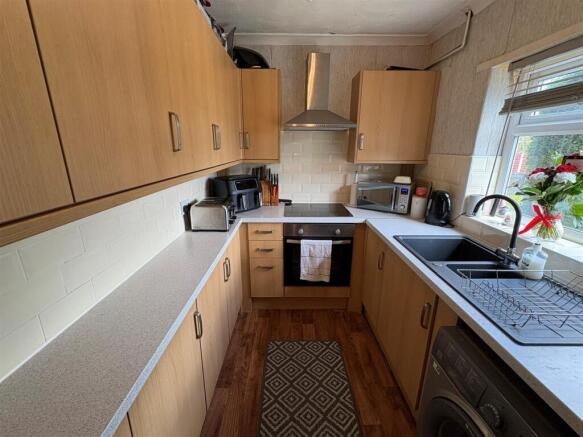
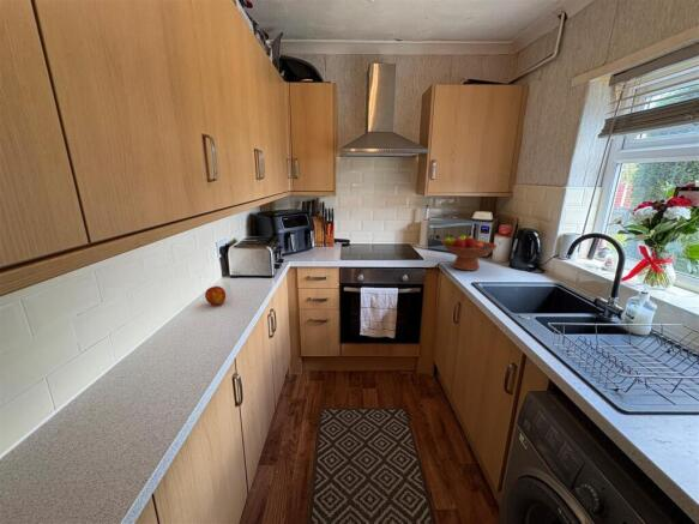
+ fruit bowl (468, 251)
+ apple (215, 295)
